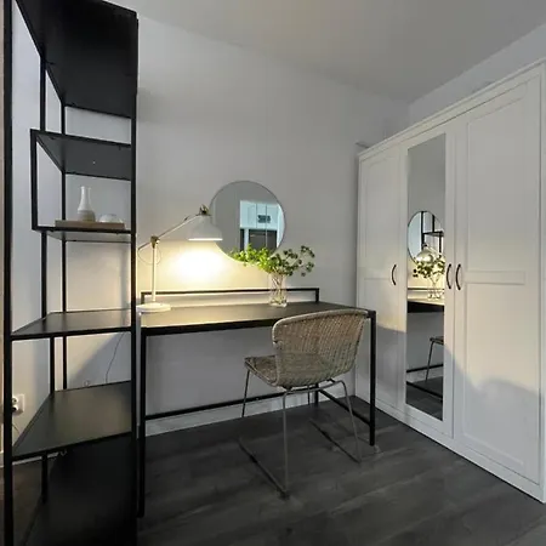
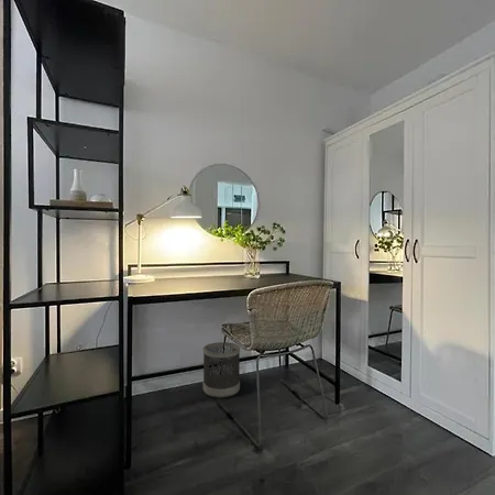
+ wastebasket (221, 367)
